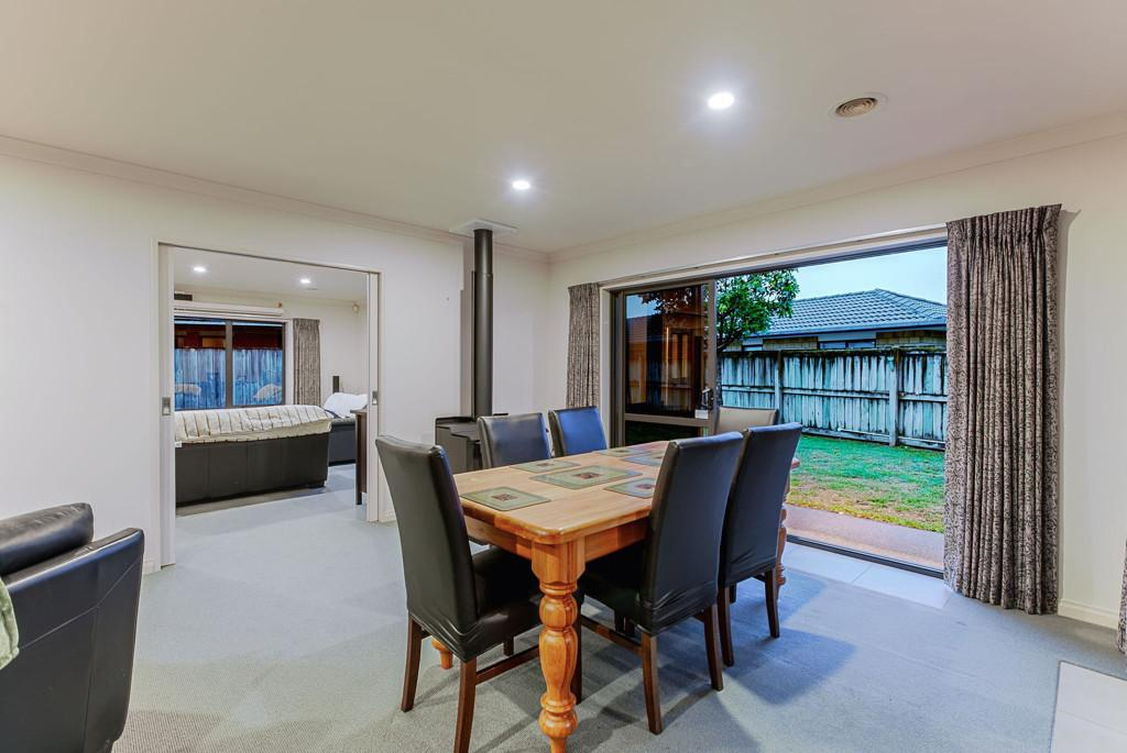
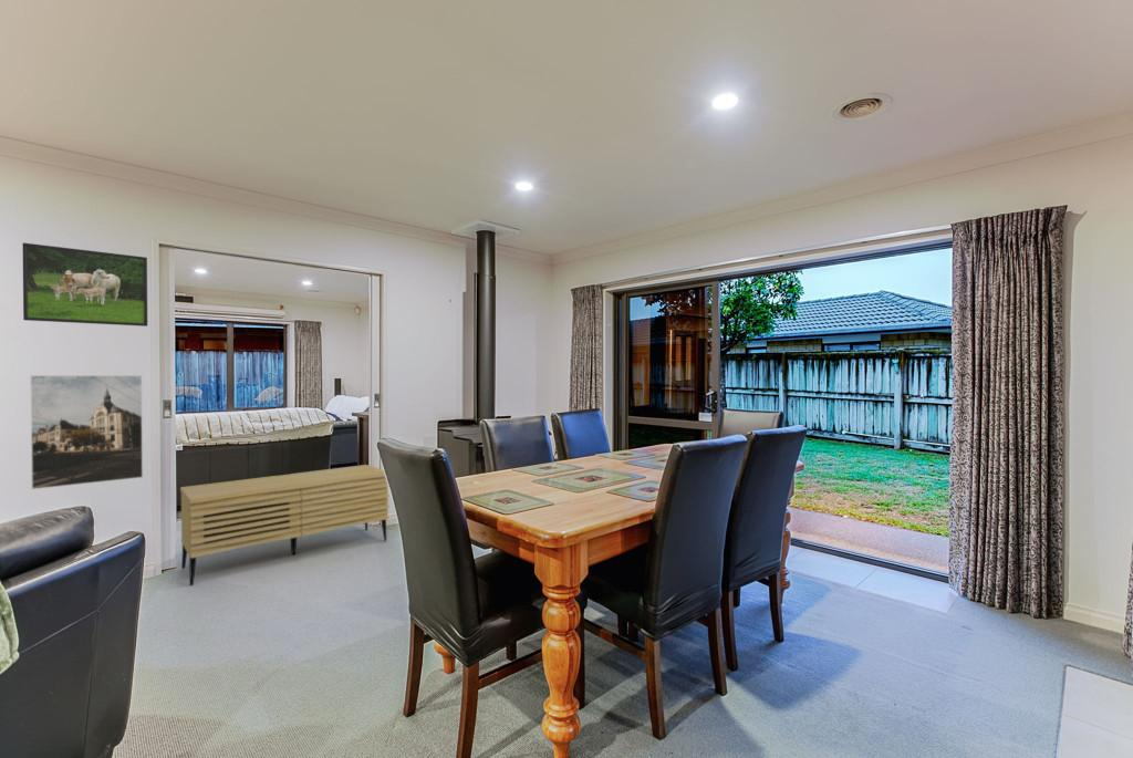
+ sideboard (292, 516)
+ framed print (89, 287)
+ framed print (90, 428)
